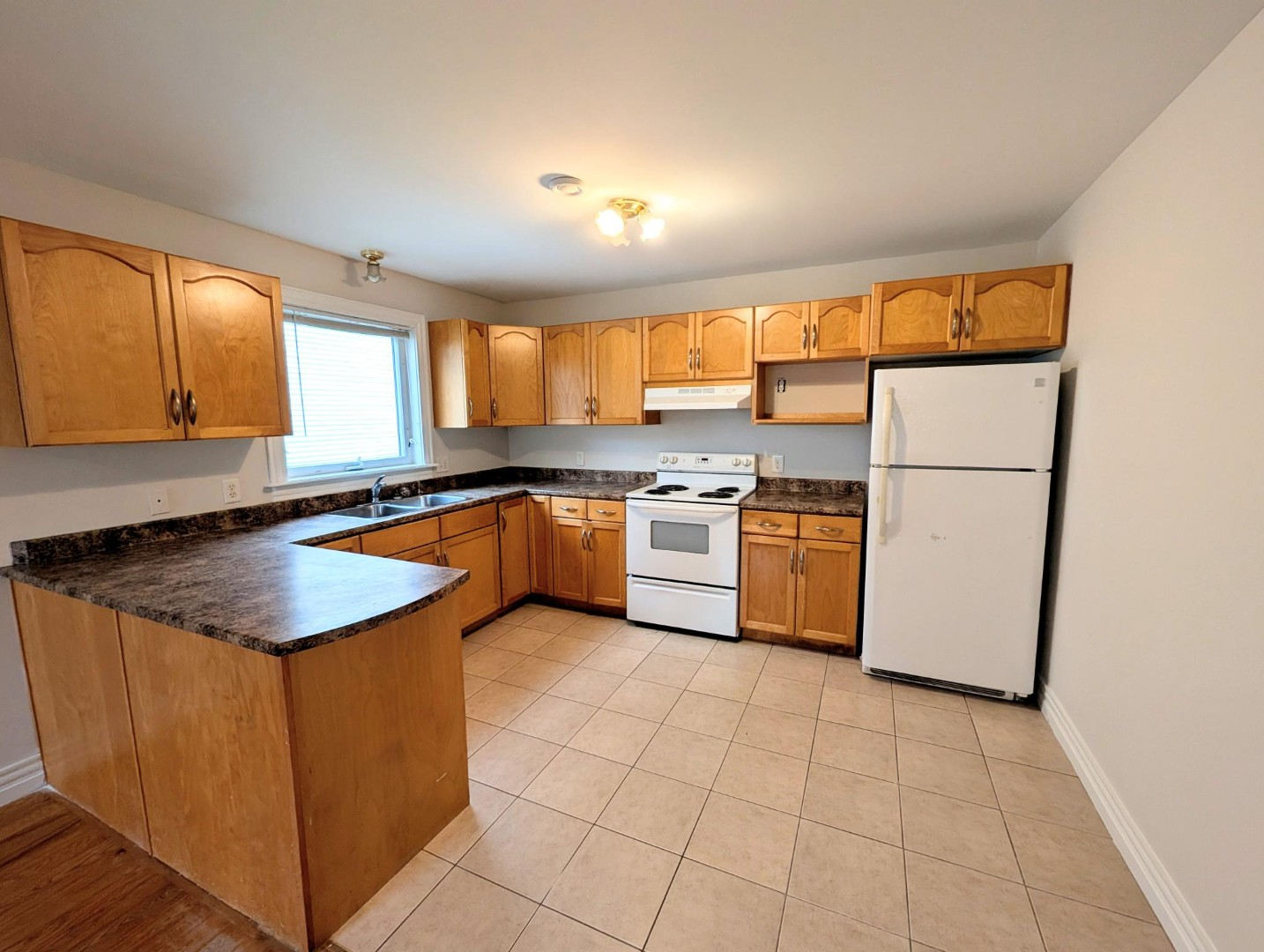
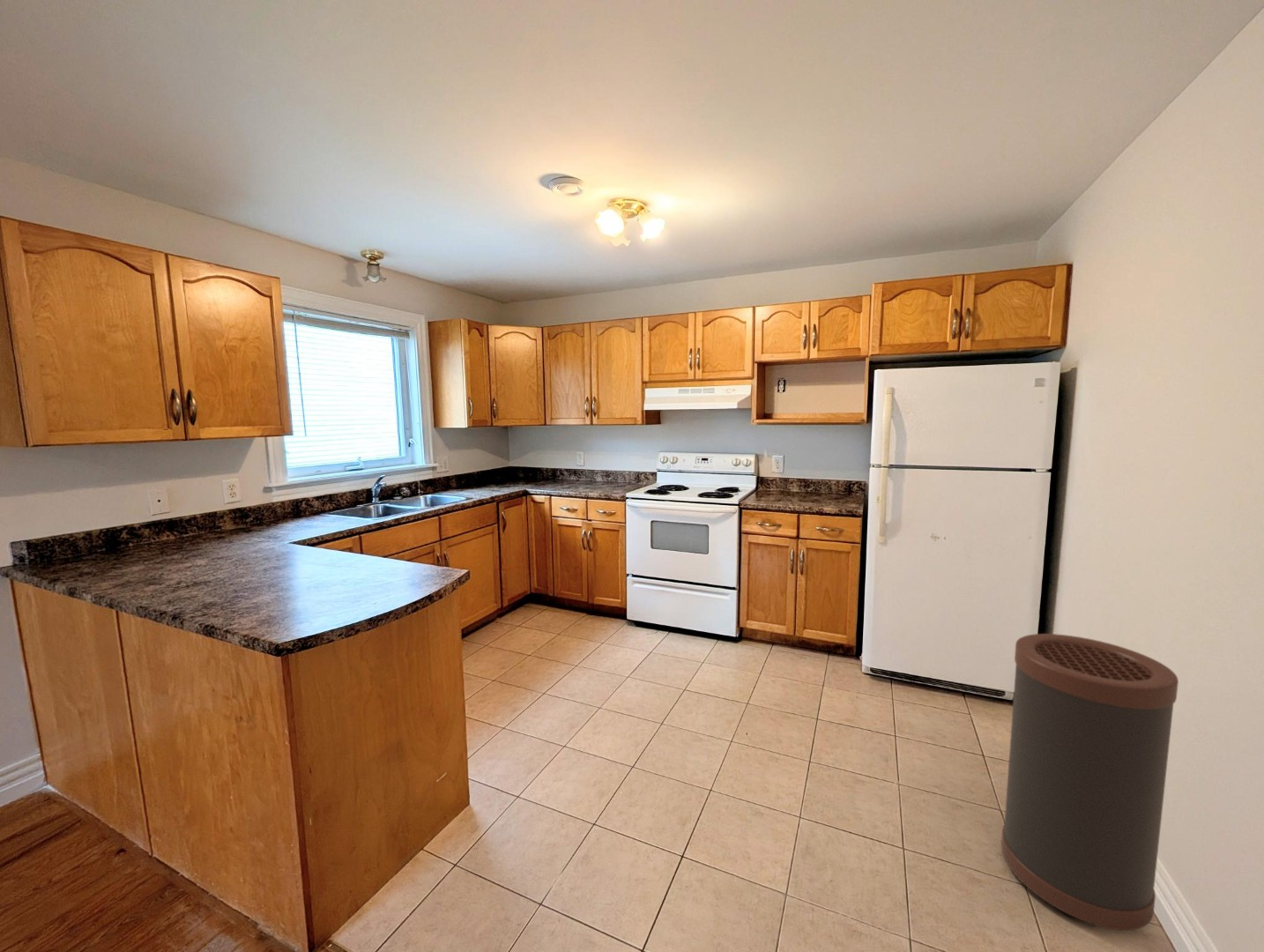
+ trash can (1081, 770)
